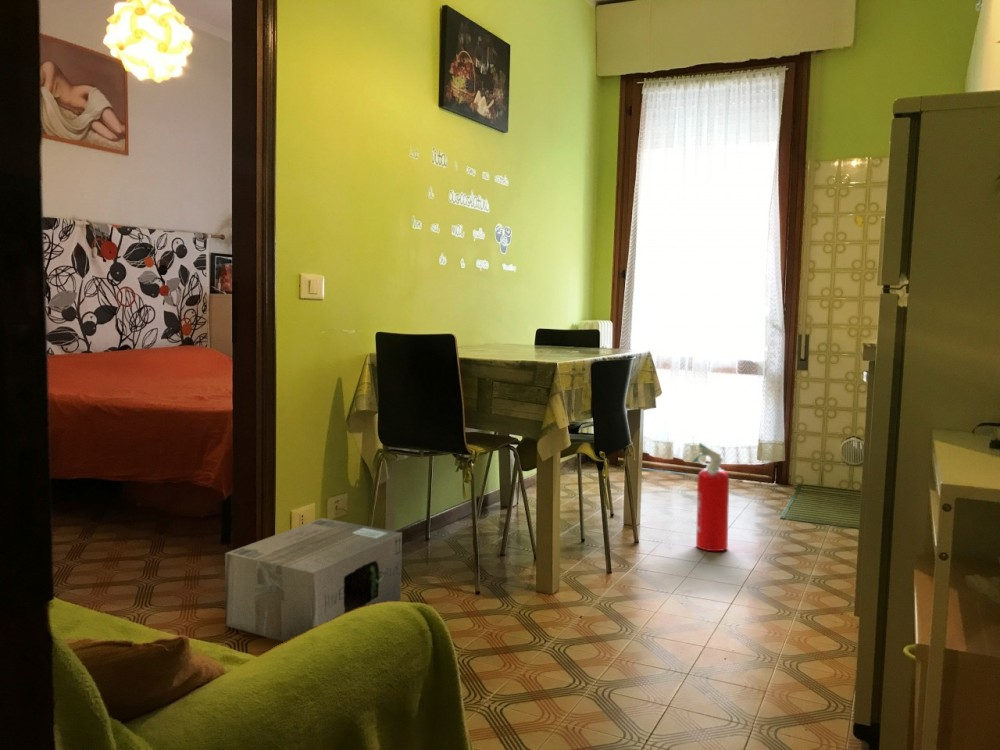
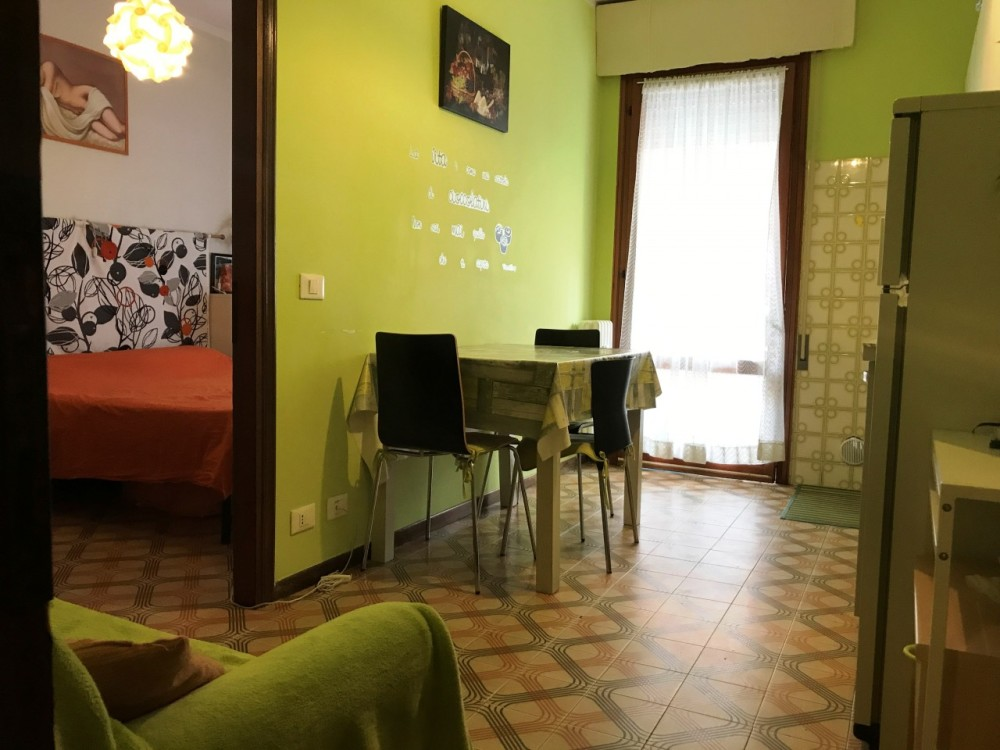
- fire extinguisher (709, 495)
- cardboard box (319, 577)
